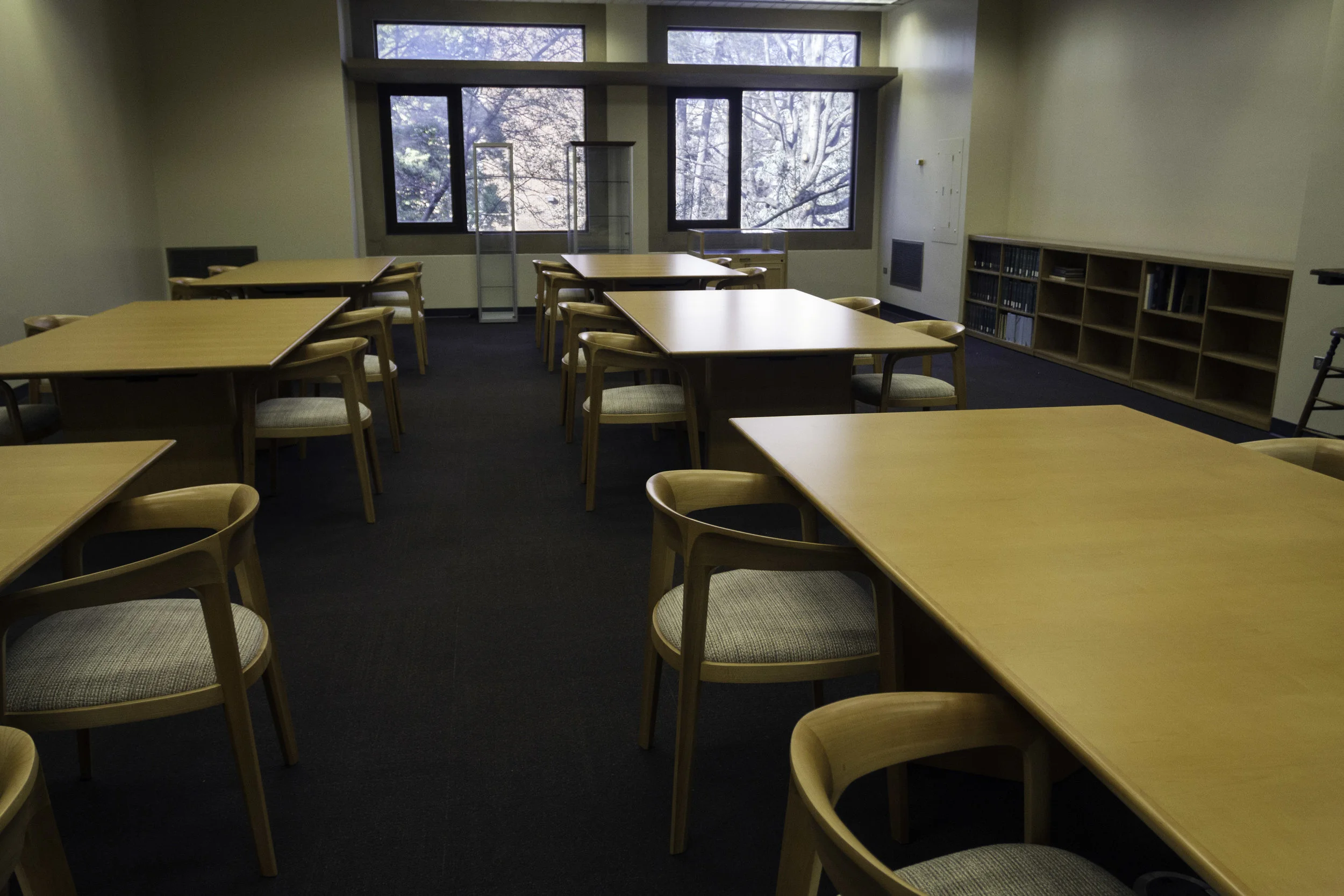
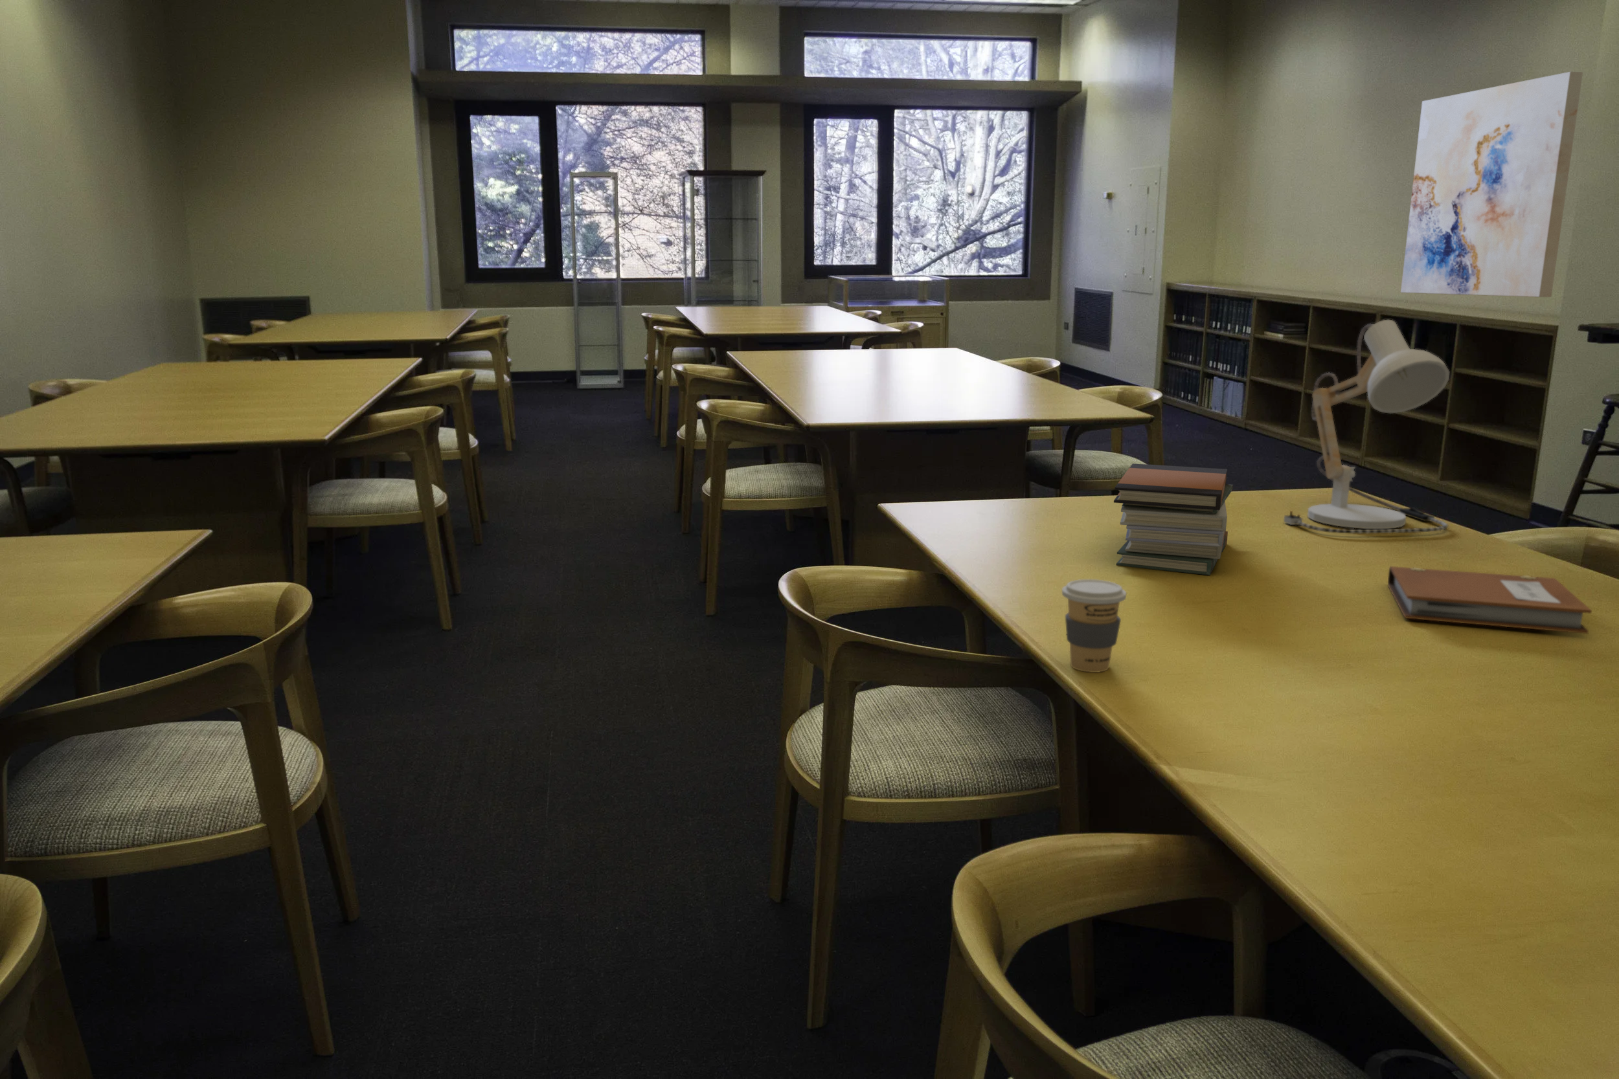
+ book stack (1173, 517)
+ notebook (1485, 597)
+ desk lamp (1374, 408)
+ coffee cup (1091, 626)
+ wall art (1483, 193)
